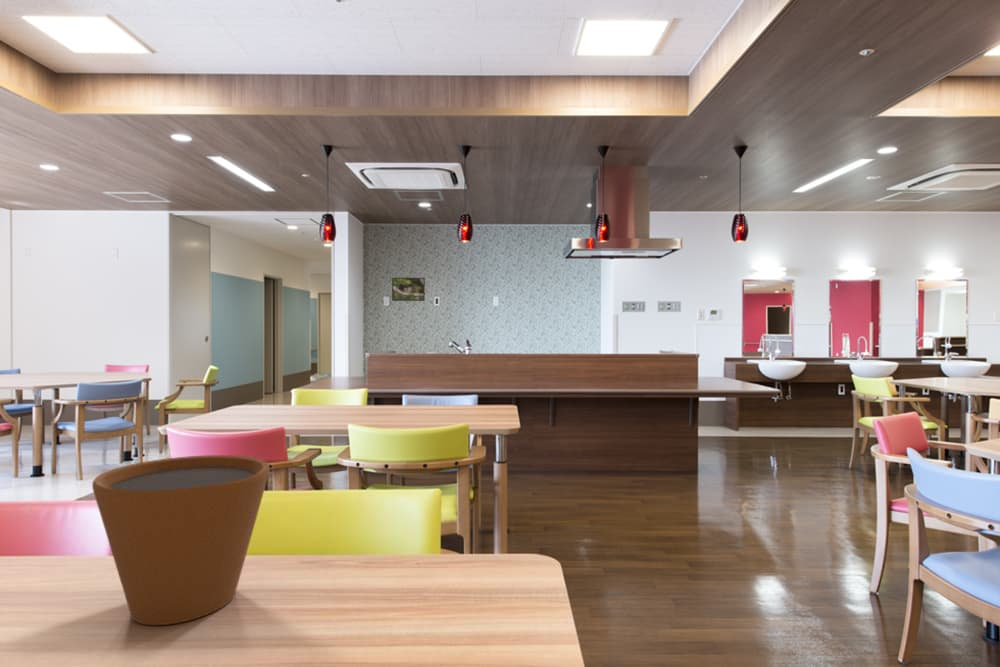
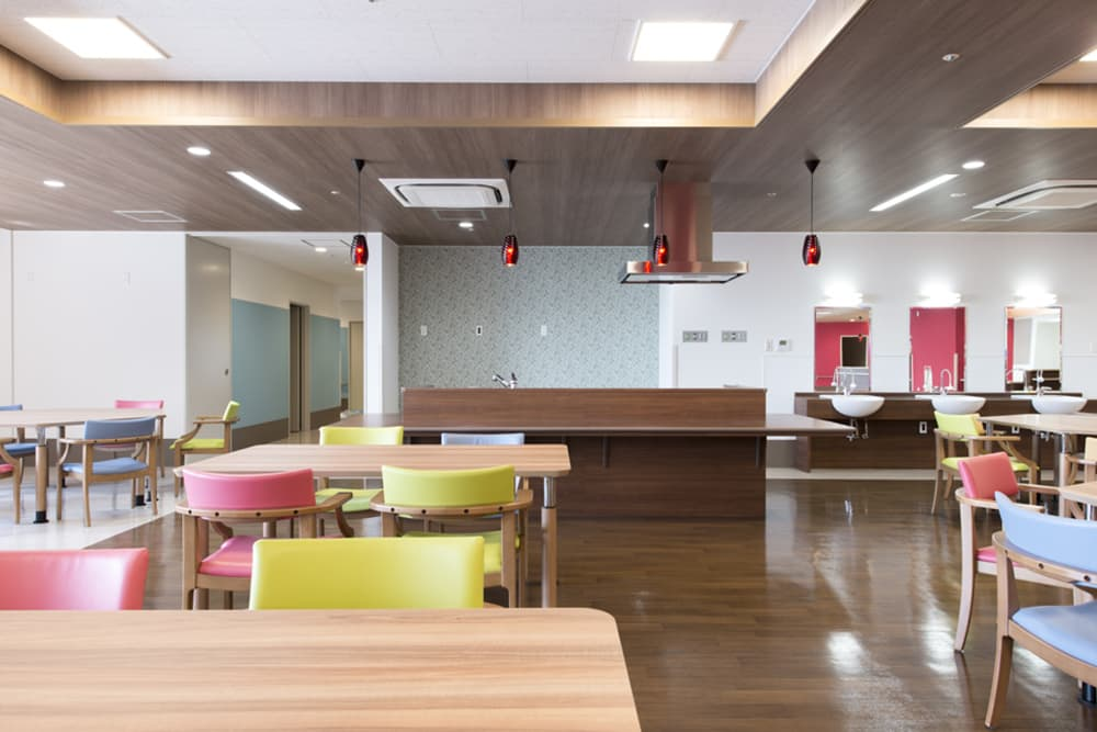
- flower pot (185, 536)
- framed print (408, 289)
